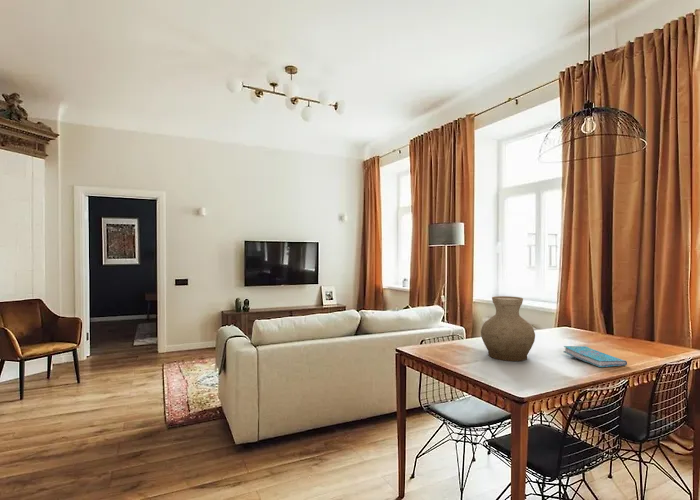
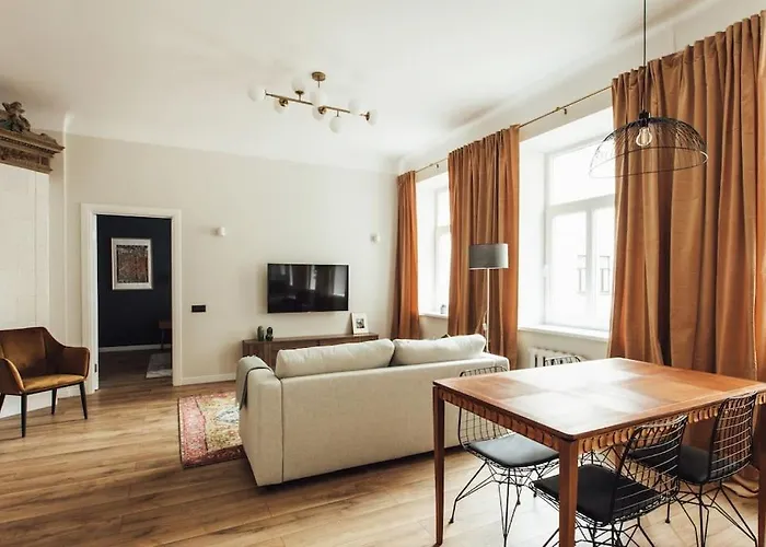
- cover (593, 355)
- vase (507, 327)
